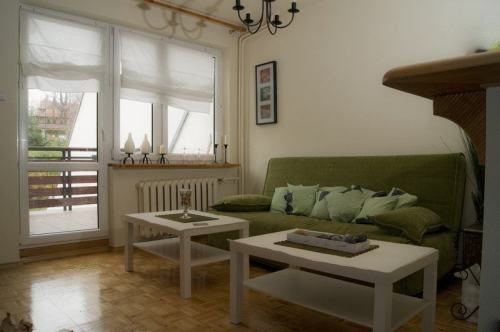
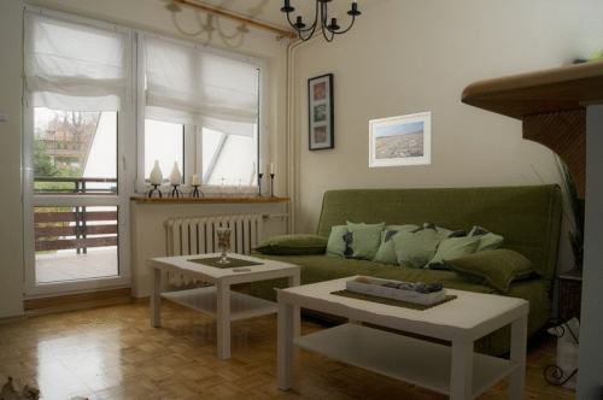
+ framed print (398, 141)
